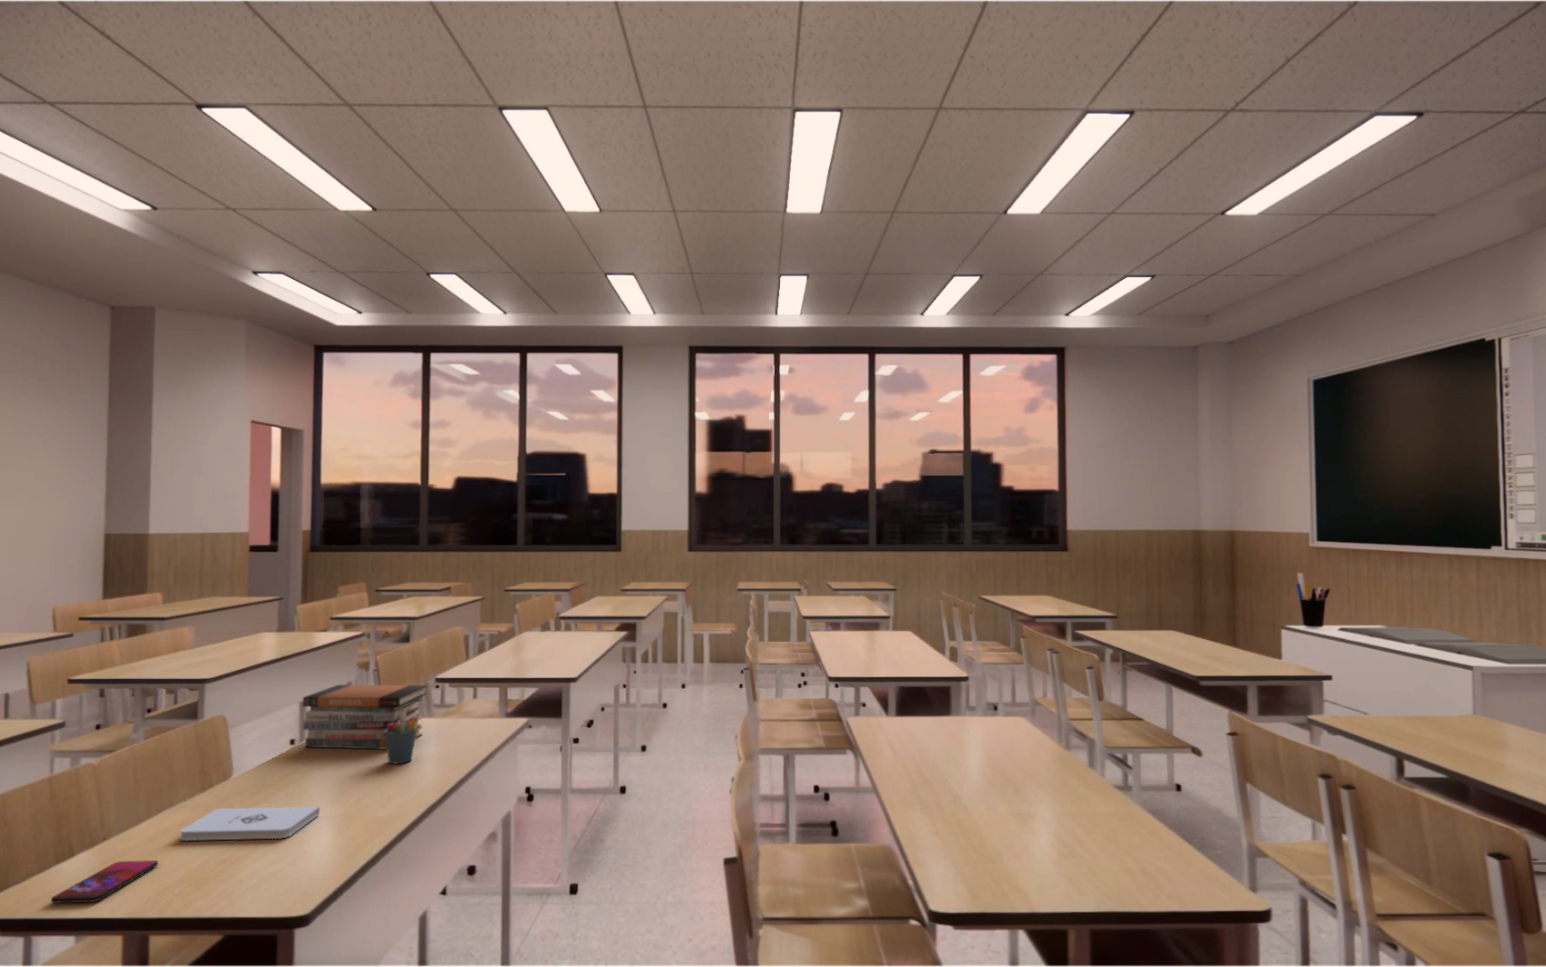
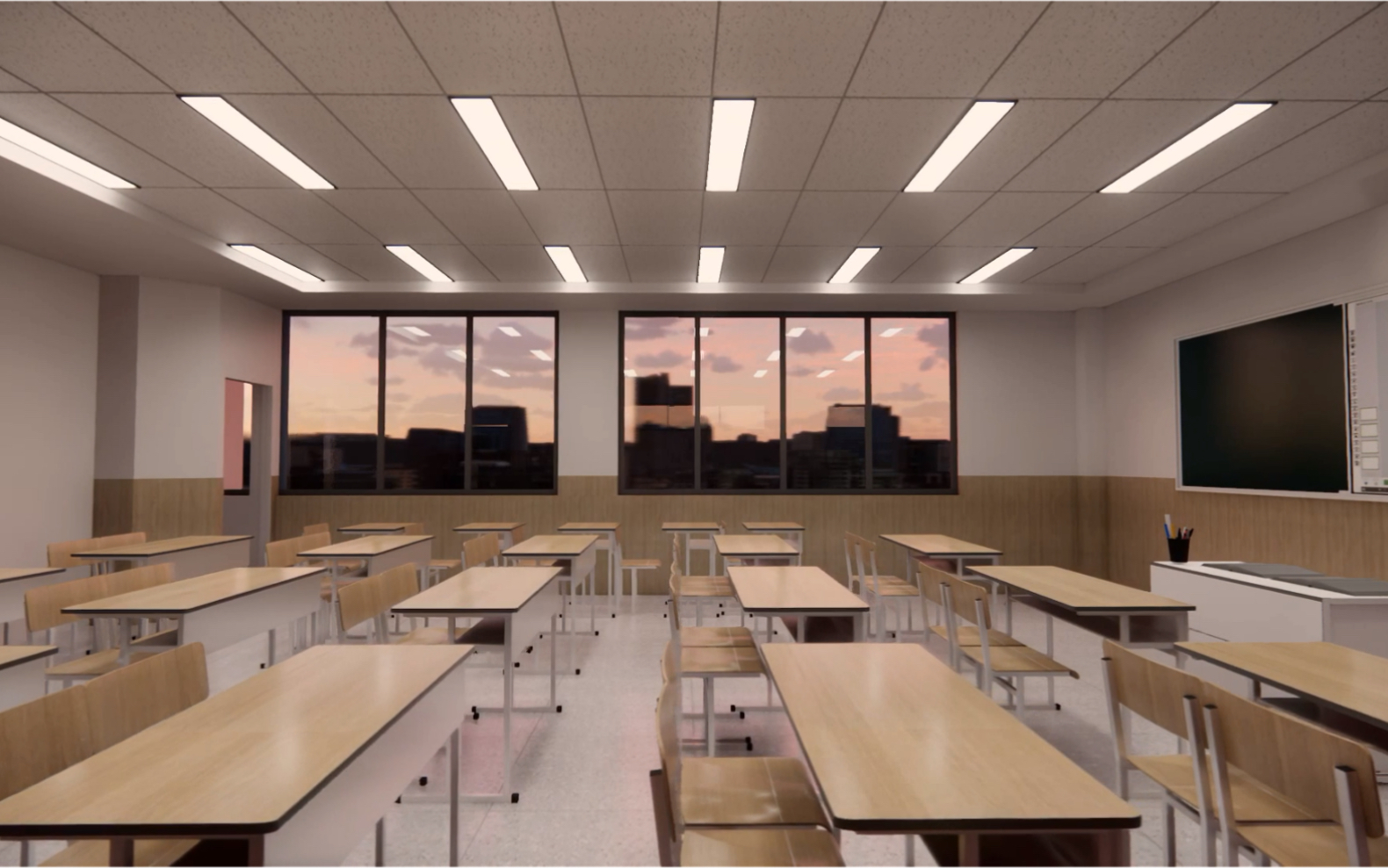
- smartphone (107, 880)
- book stack (365, 715)
- notepad (251, 822)
- pen holder (401, 736)
